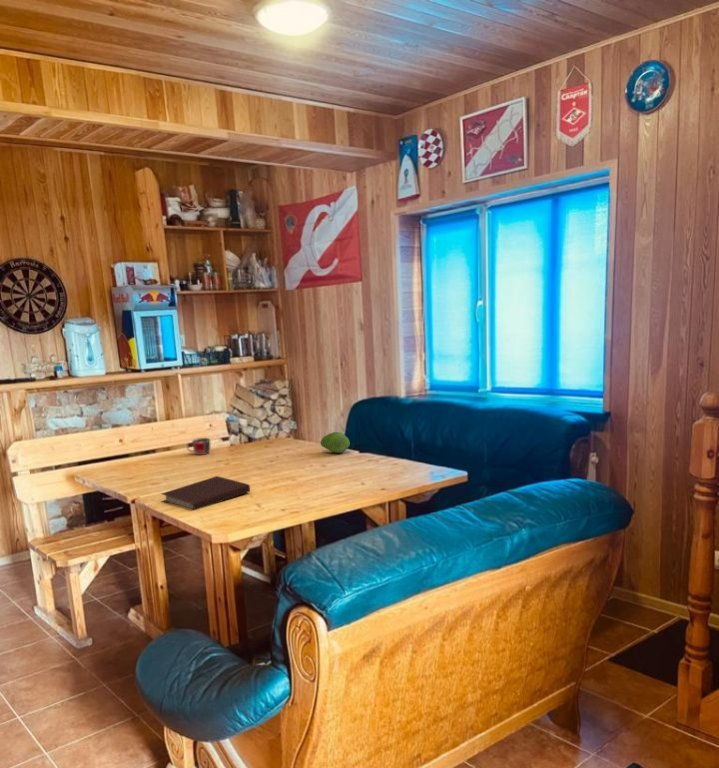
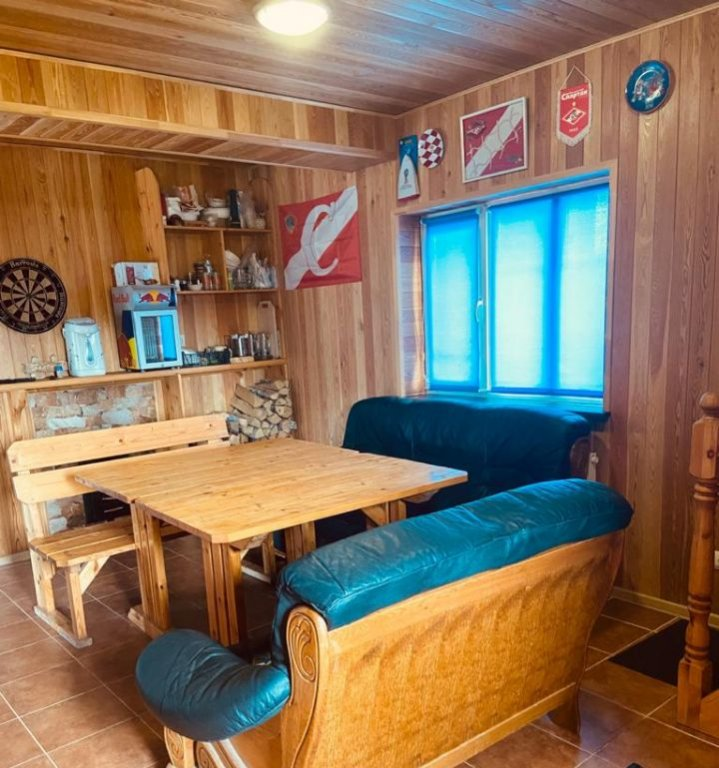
- mug (198, 446)
- fruit (334, 442)
- notebook (206, 492)
